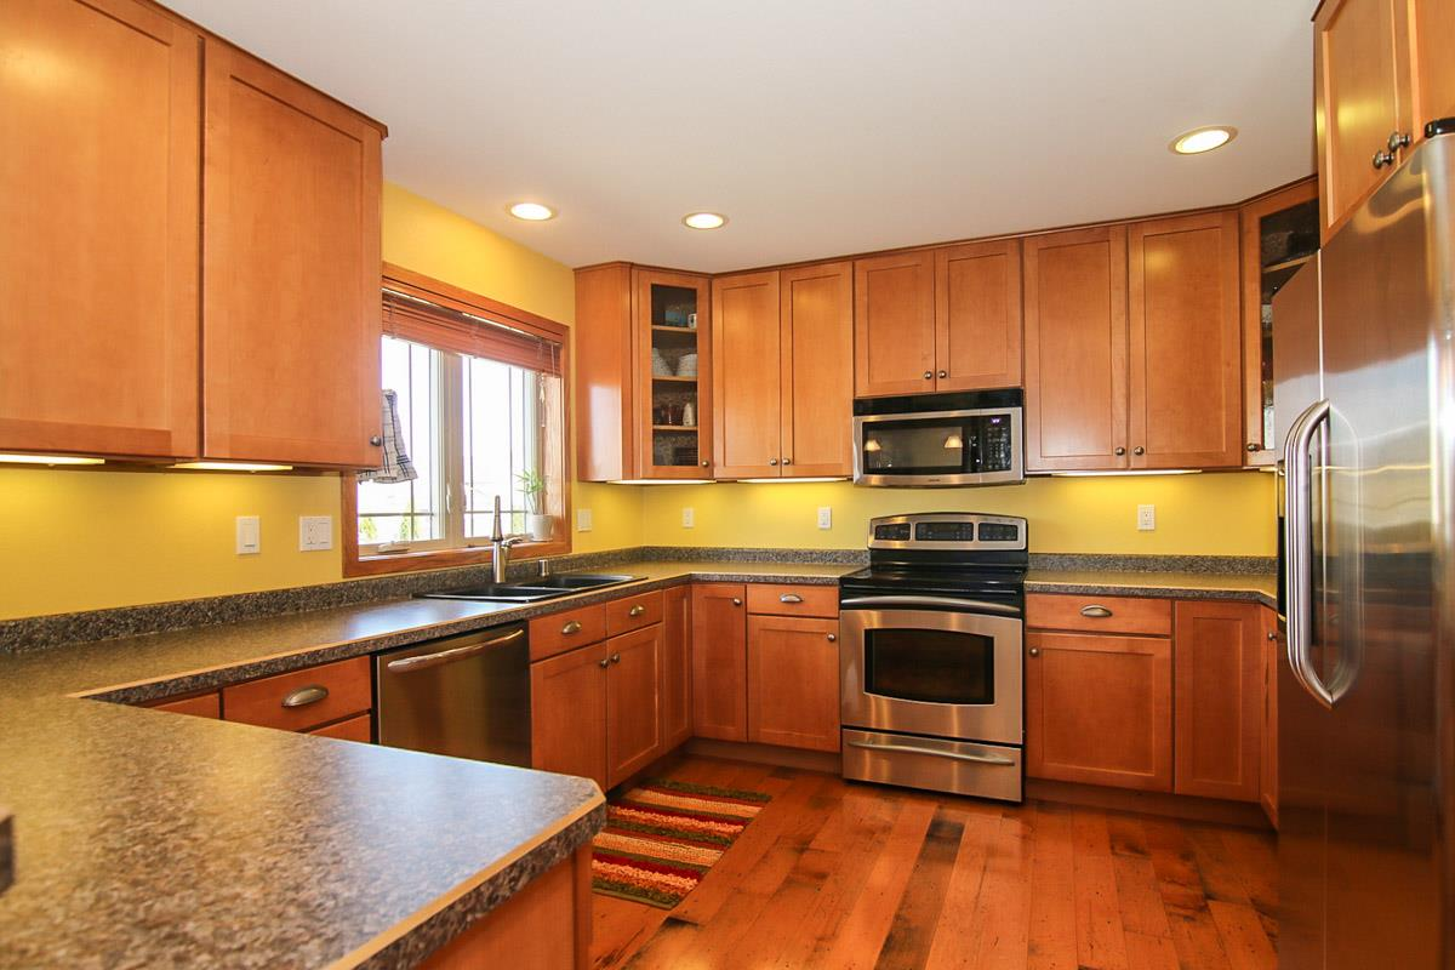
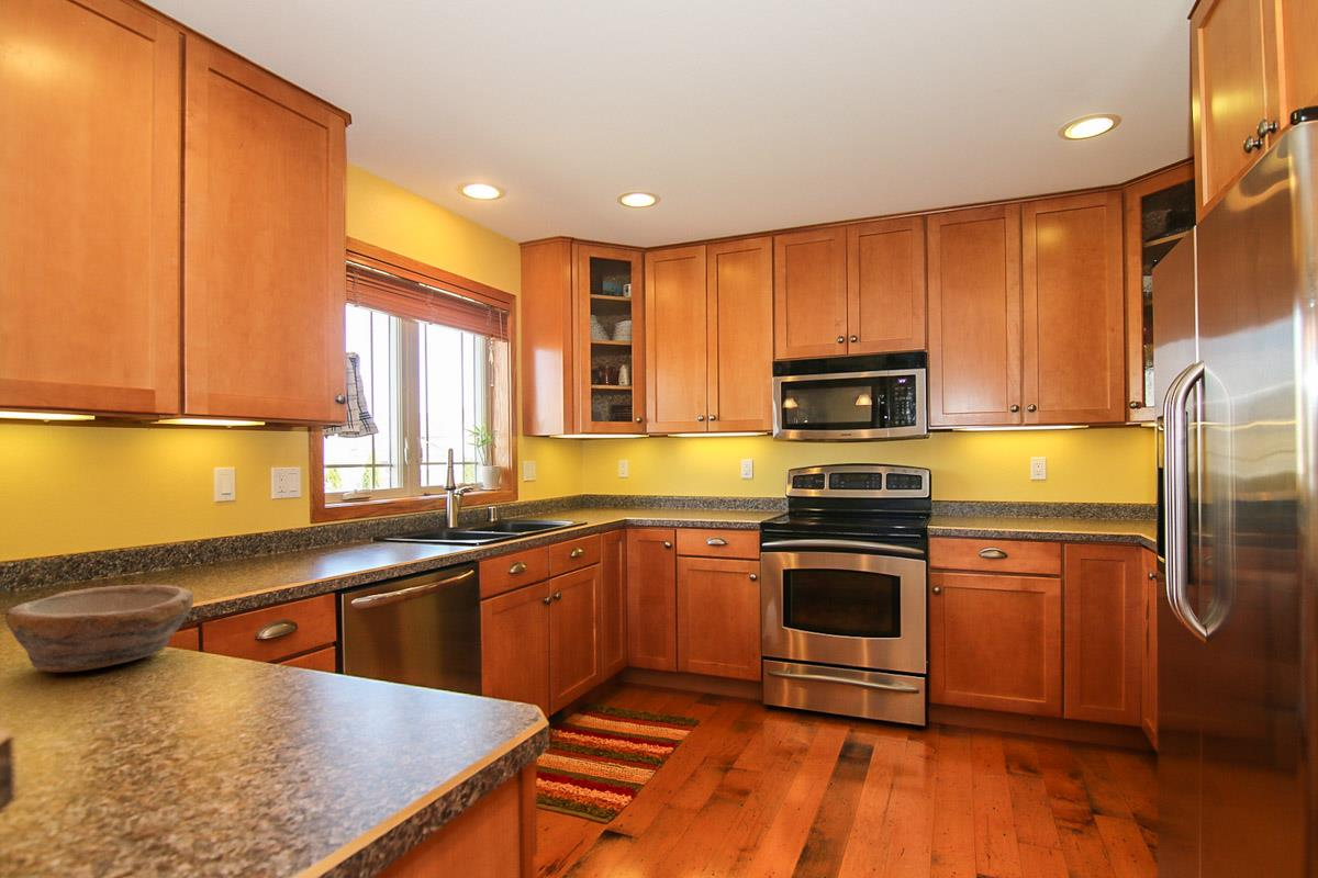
+ bowl (105, 629)
